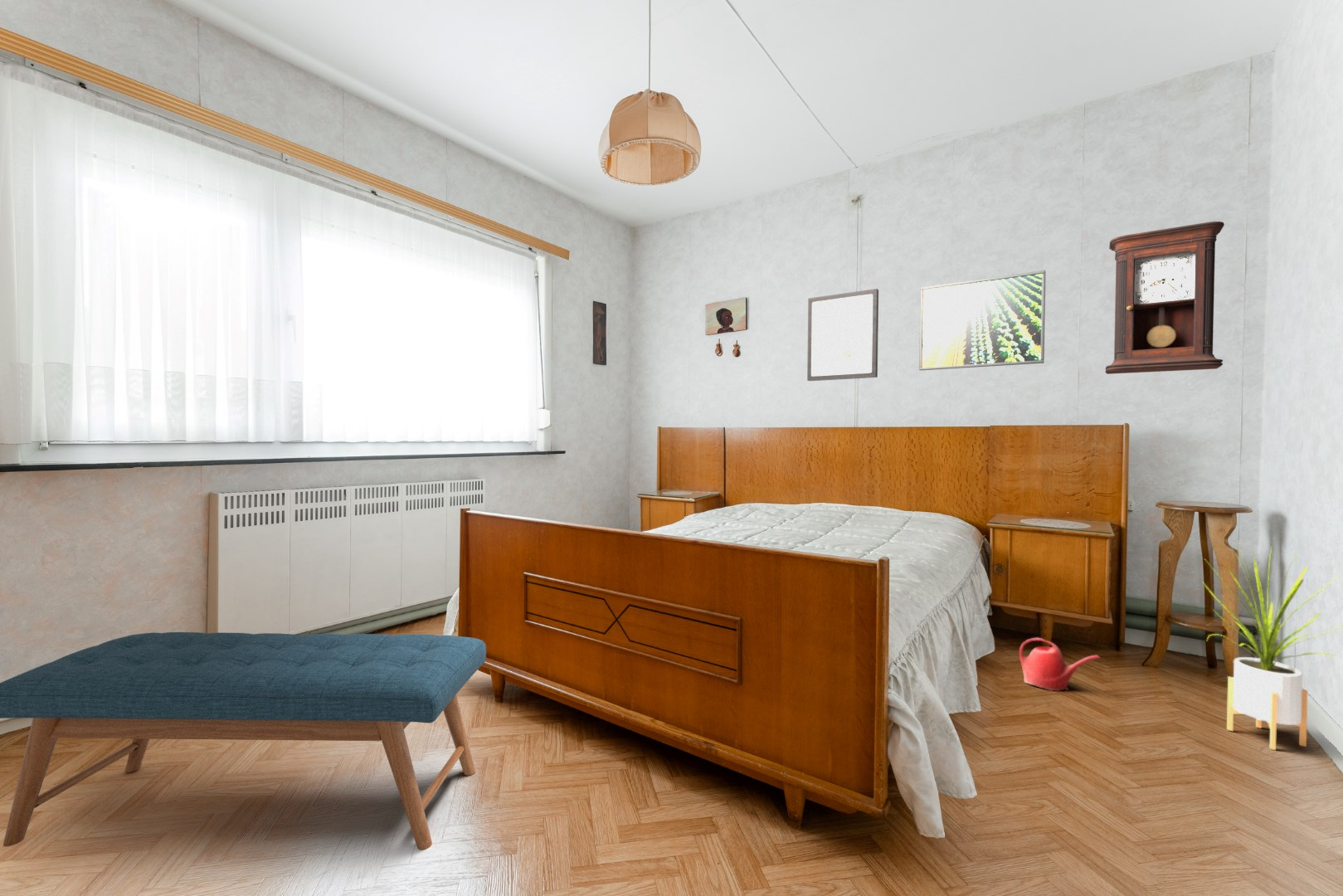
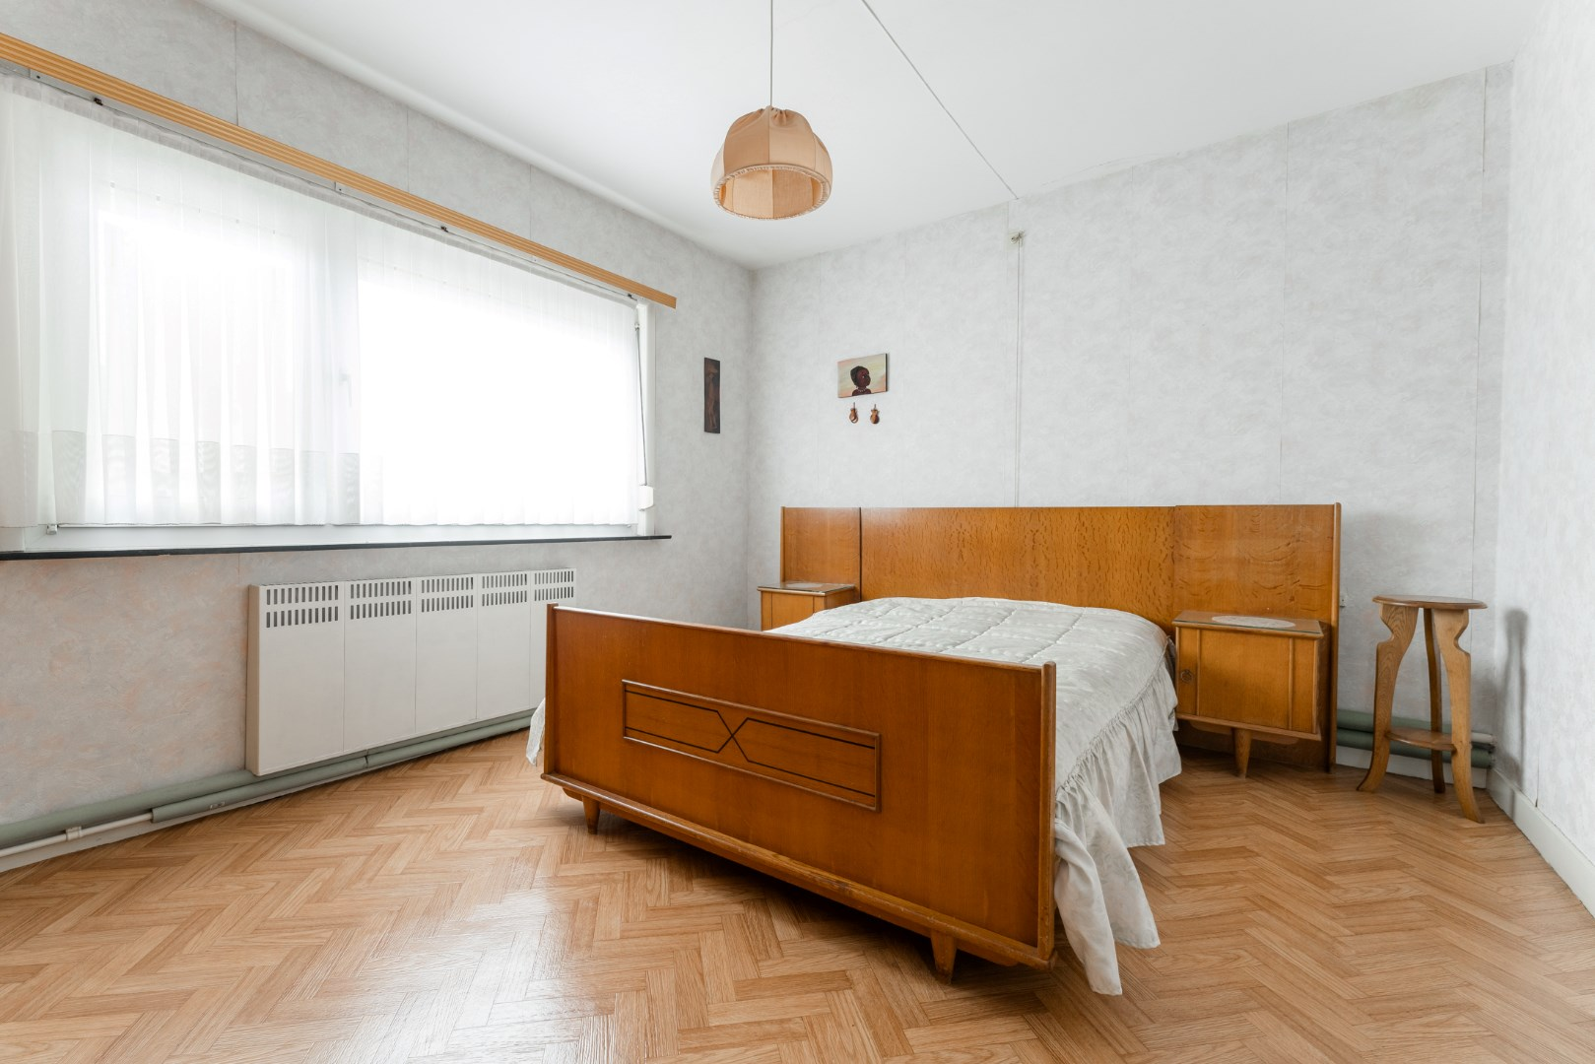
- watering can (1058, 664)
- wall art (841, 336)
- house plant (1271, 644)
- bench (264, 727)
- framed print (979, 323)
- pendulum clock (1162, 301)
